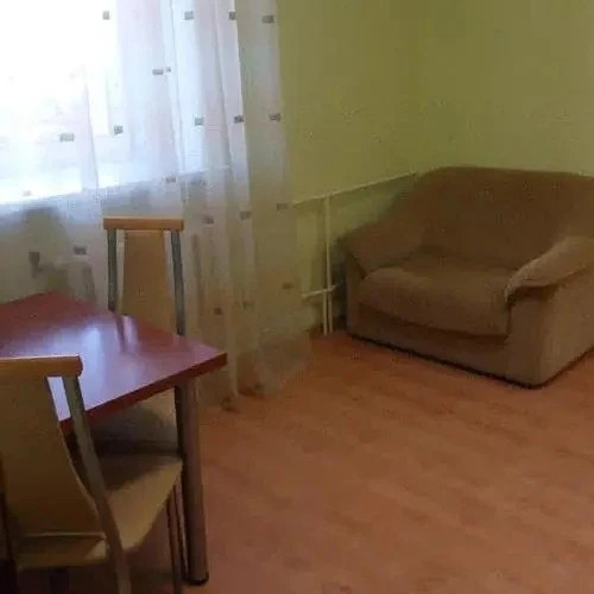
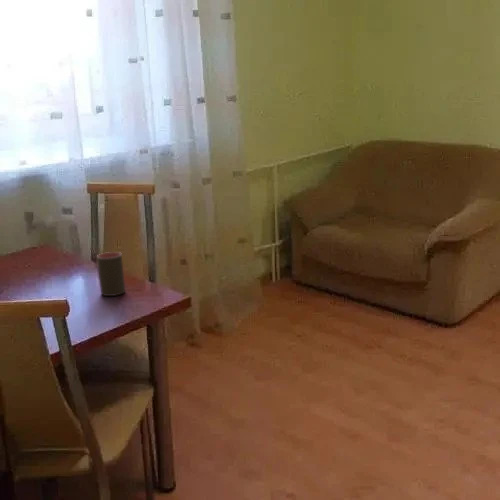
+ cup (111, 273)
